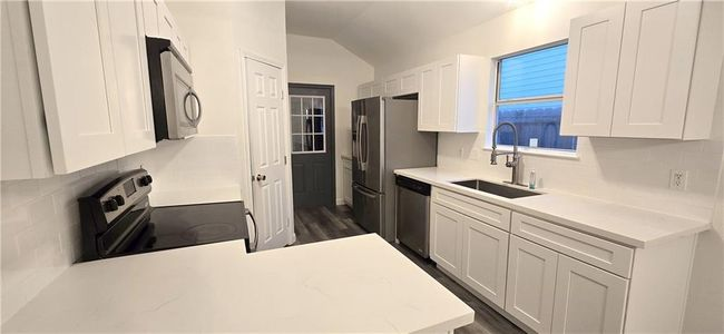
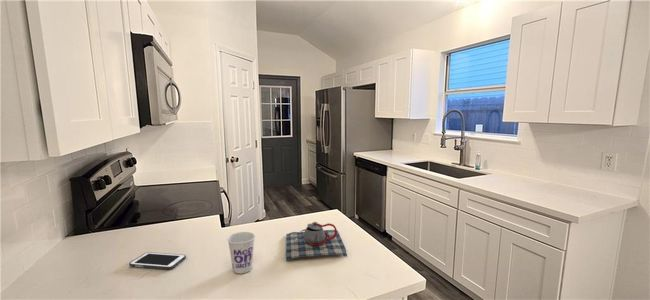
+ cell phone (158, 260)
+ teapot (314, 233)
+ cup (241, 252)
